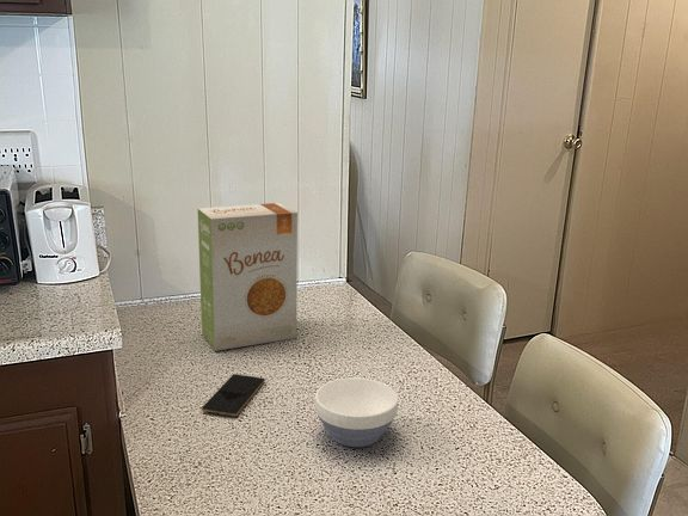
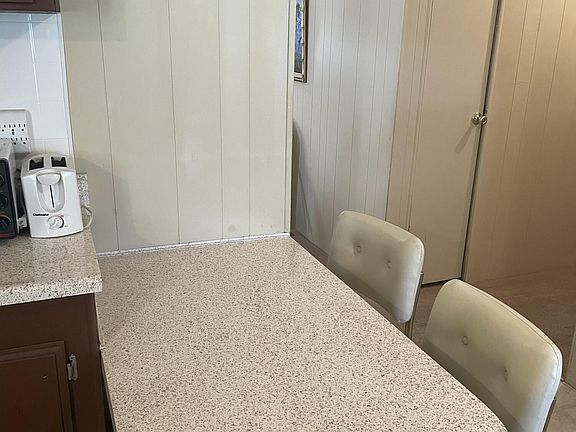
- food box (247, 274)
- smartphone (234, 393)
- bowl (356, 414)
